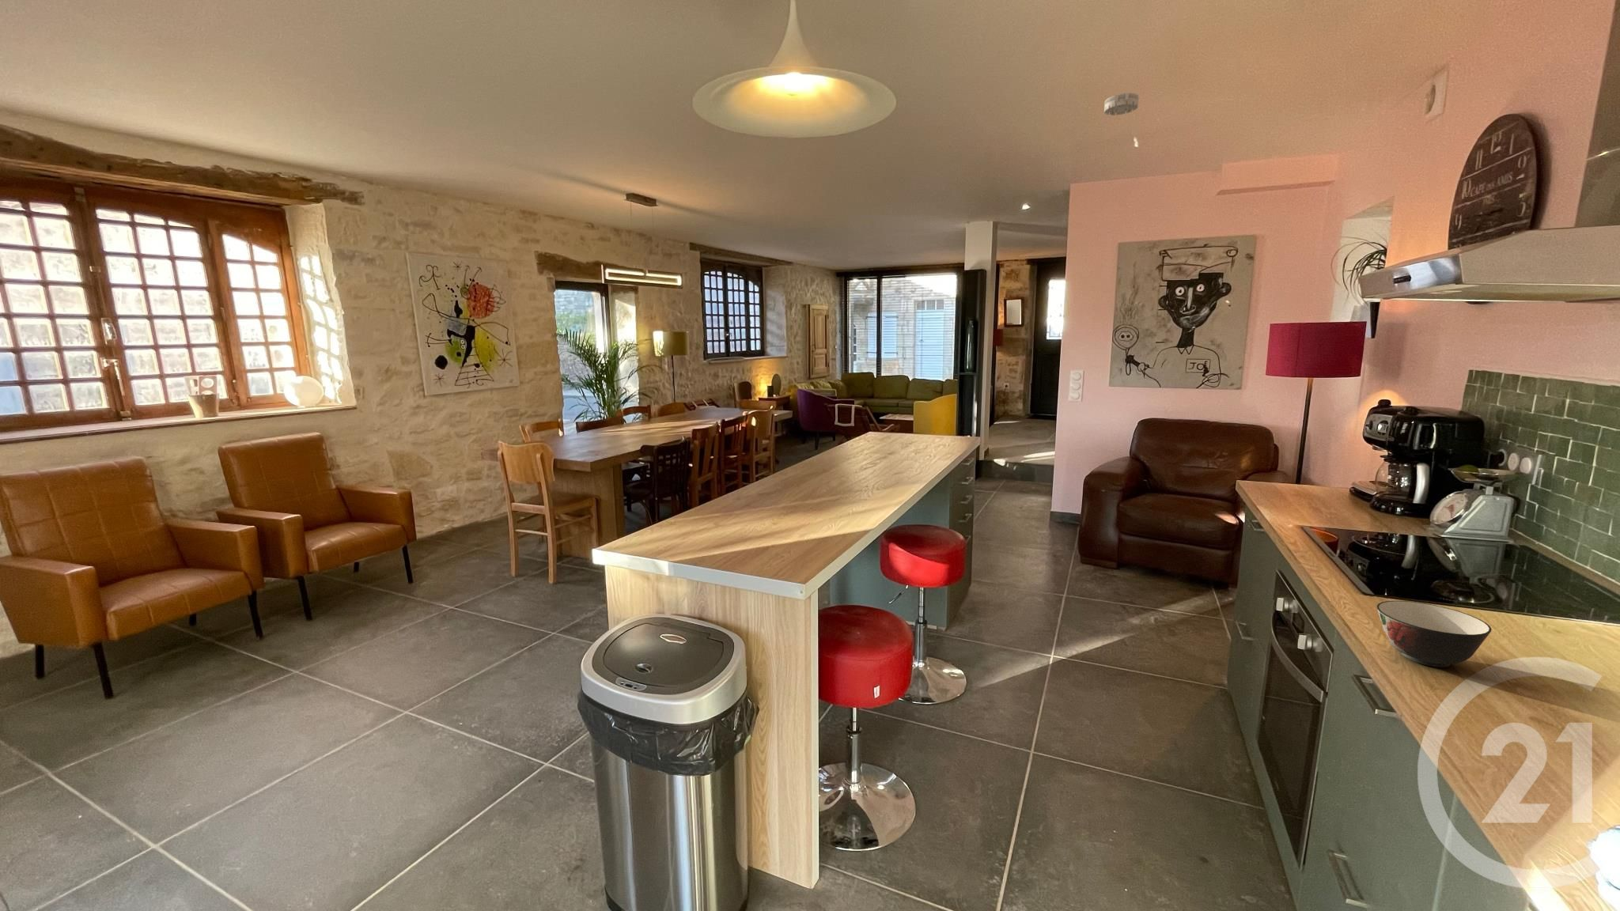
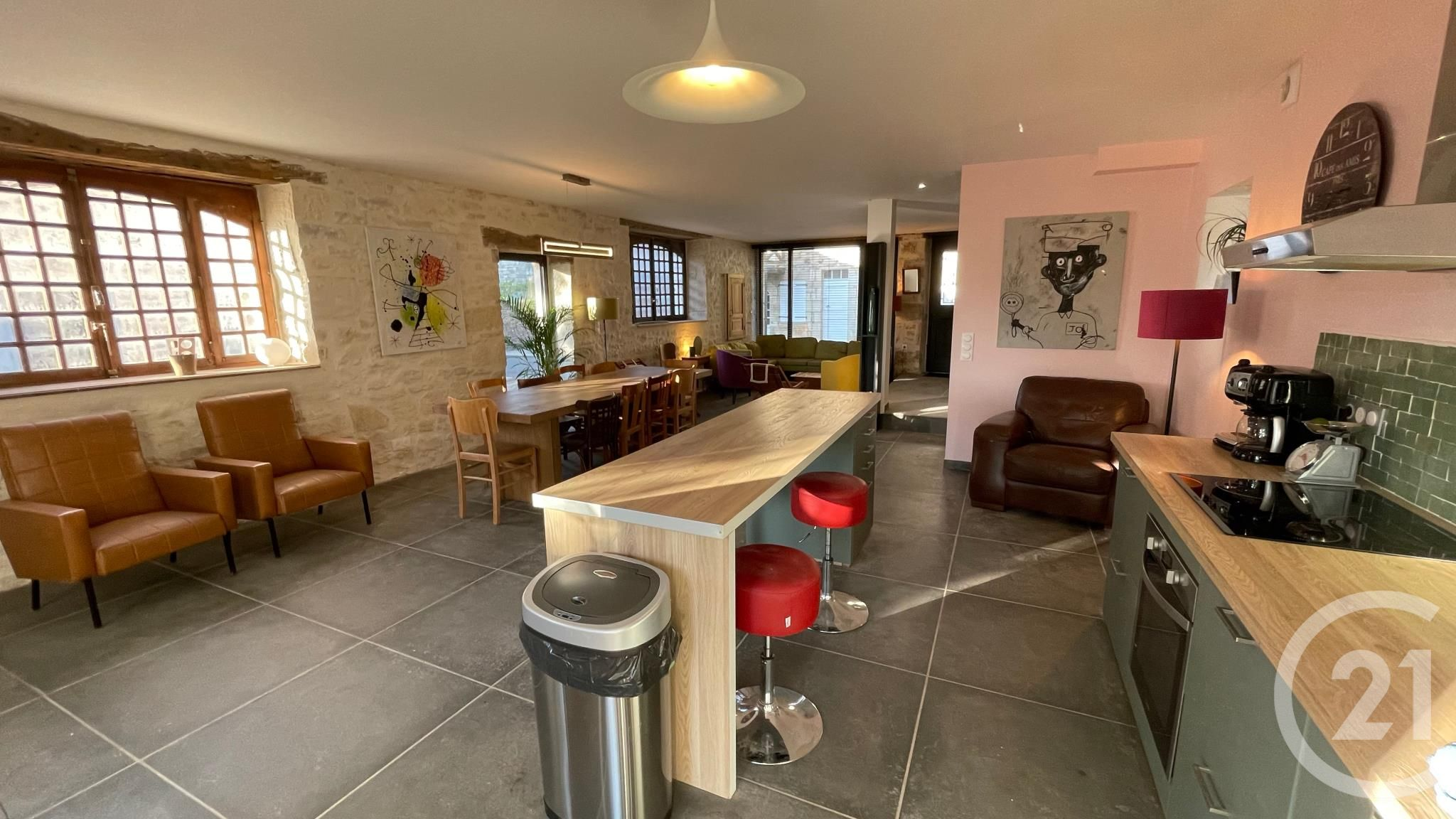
- smoke detector (1120, 102)
- soup bowl (1428, 637)
